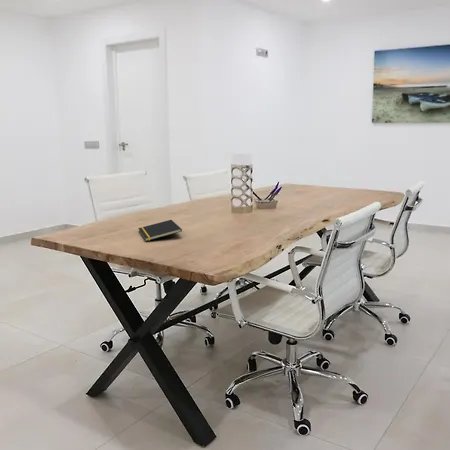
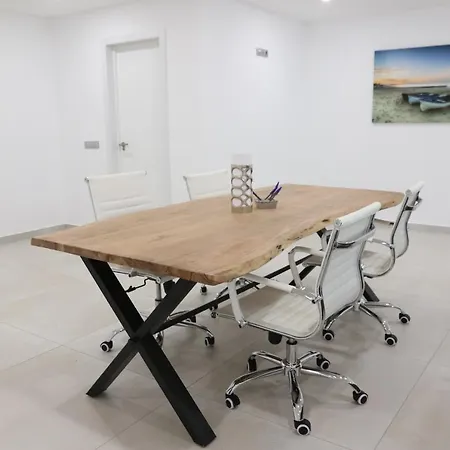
- notepad (159, 229)
